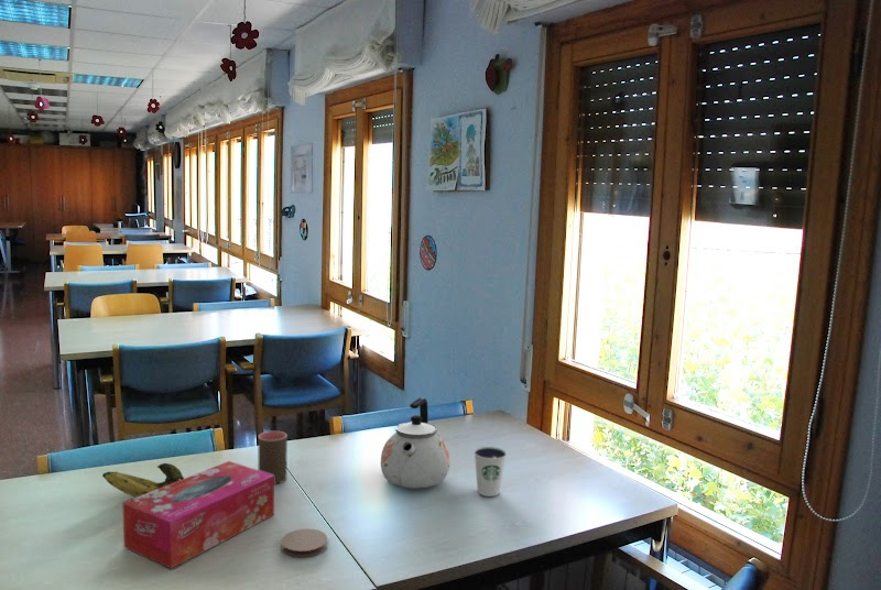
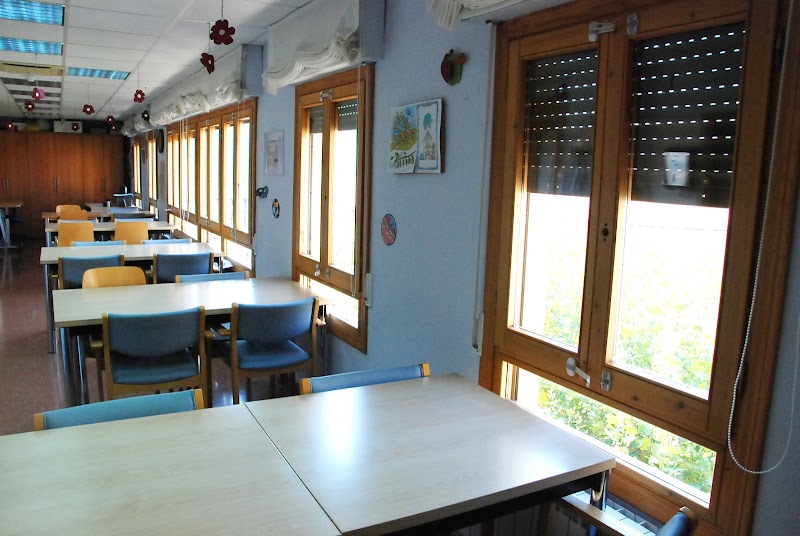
- banana (144, 480)
- coaster (304, 542)
- kettle (415, 440)
- tissue box (203, 509)
- dixie cup (489, 472)
- cup (272, 457)
